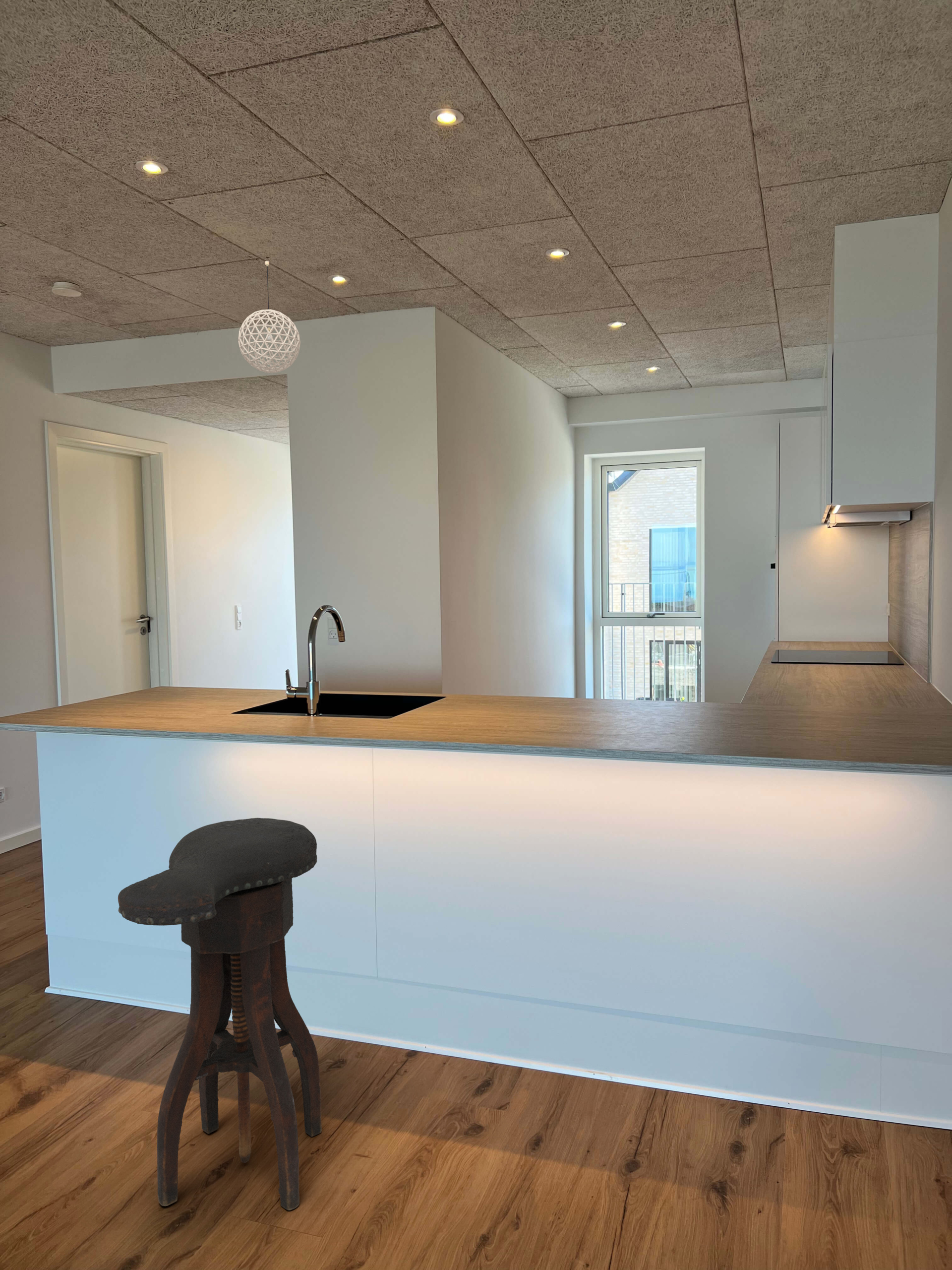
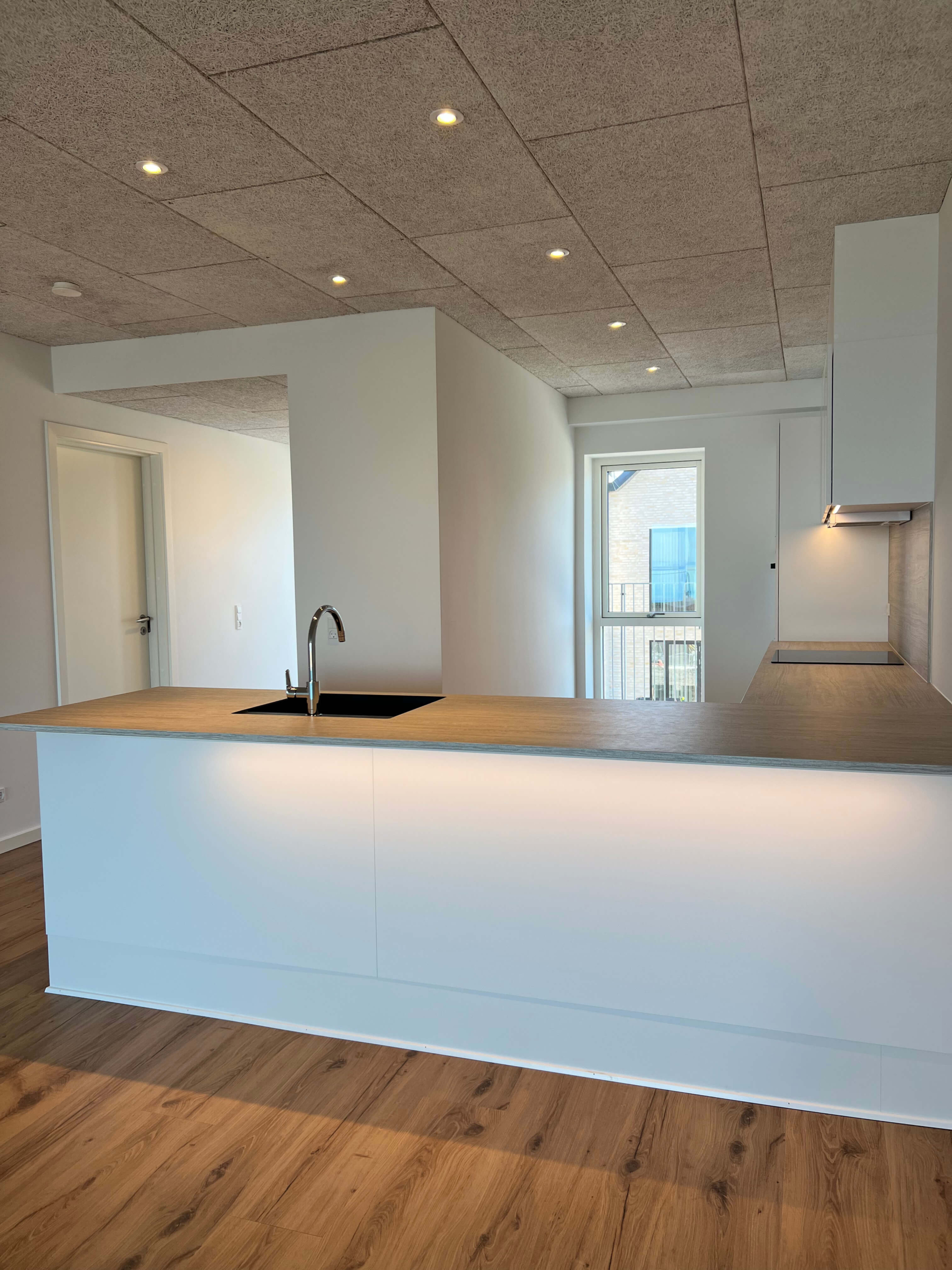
- stool (227, 1010)
- pendant light (269, 317)
